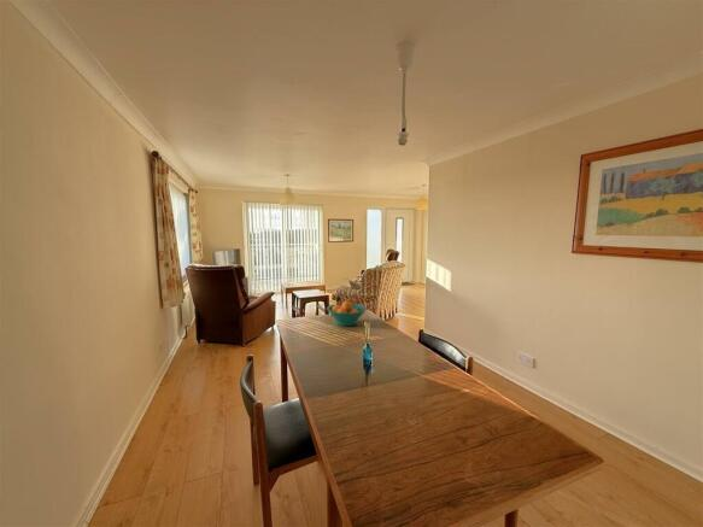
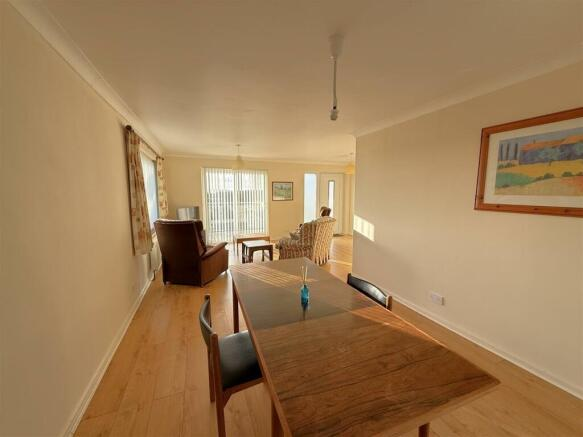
- fruit bowl (346, 311)
